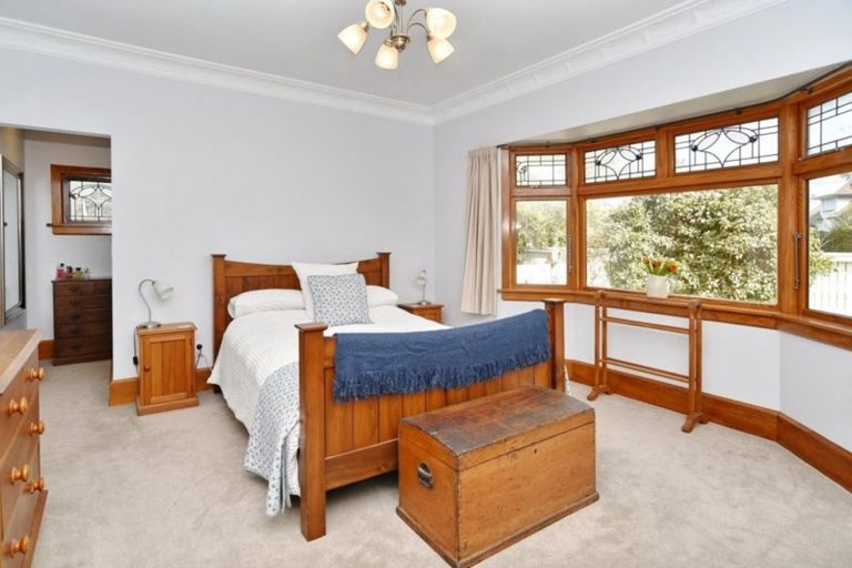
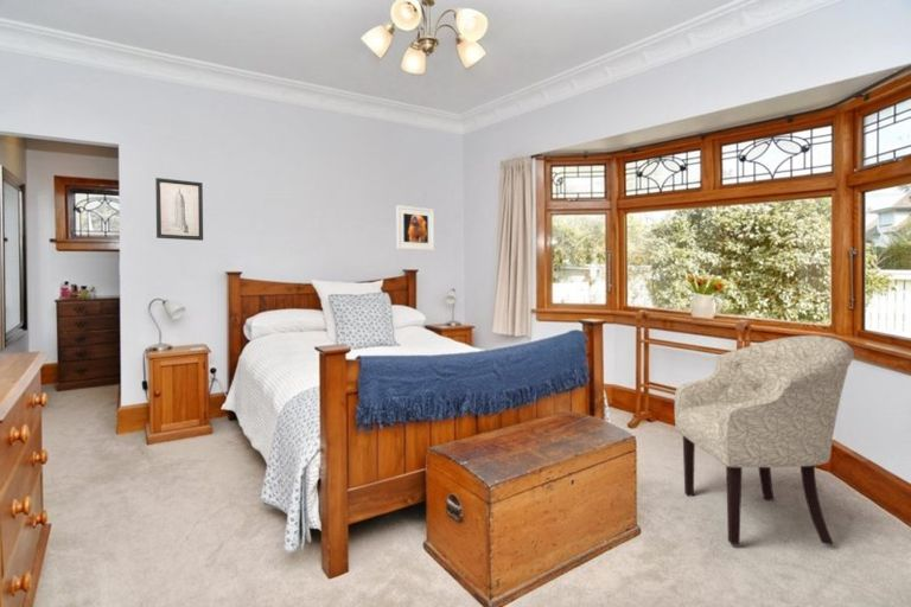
+ chair (763, 428)
+ wall art (179, 210)
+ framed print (415, 228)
